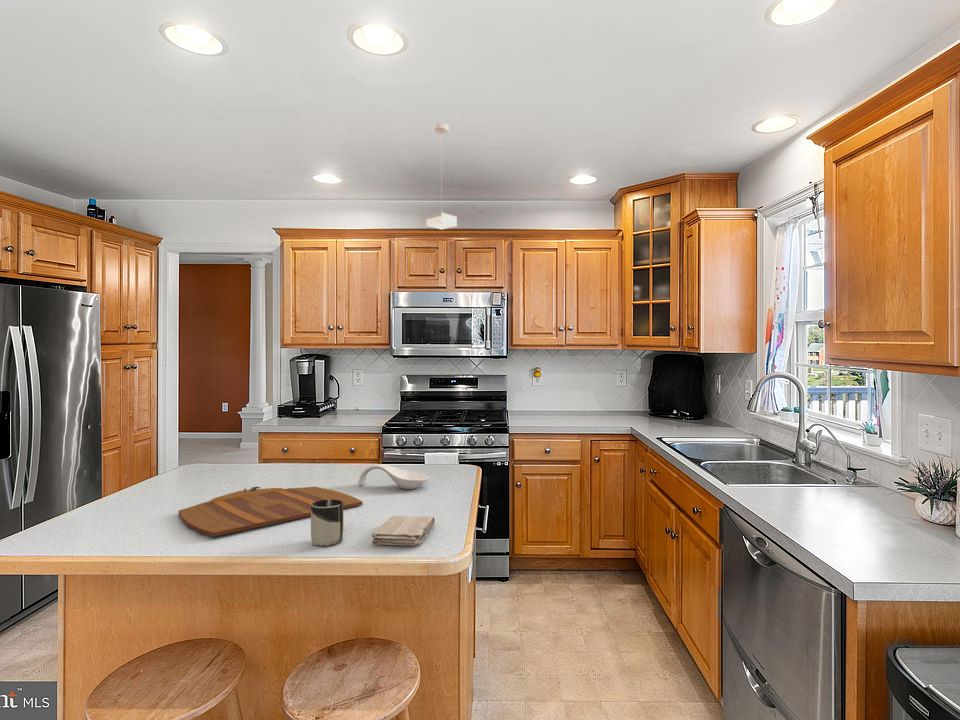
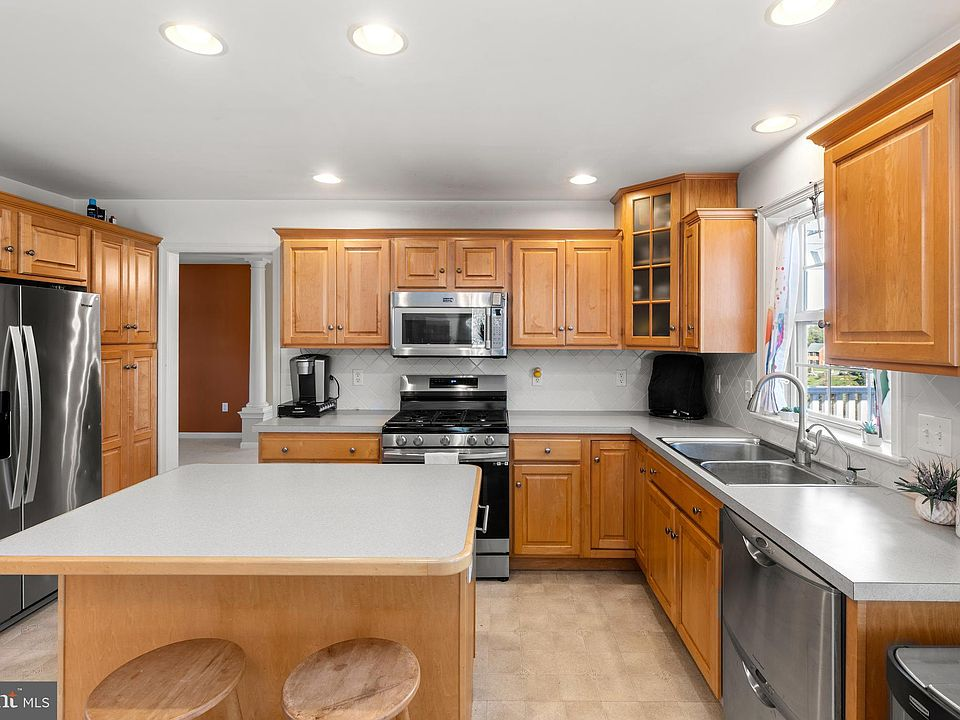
- cup (329, 520)
- cutting board (264, 501)
- washcloth (404, 528)
- pendant lamp (441, 175)
- spoon rest (393, 476)
